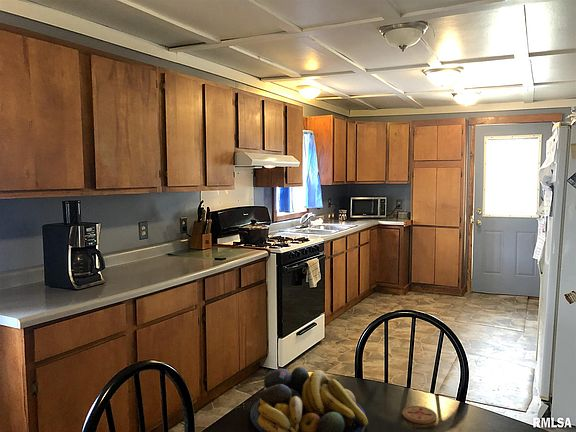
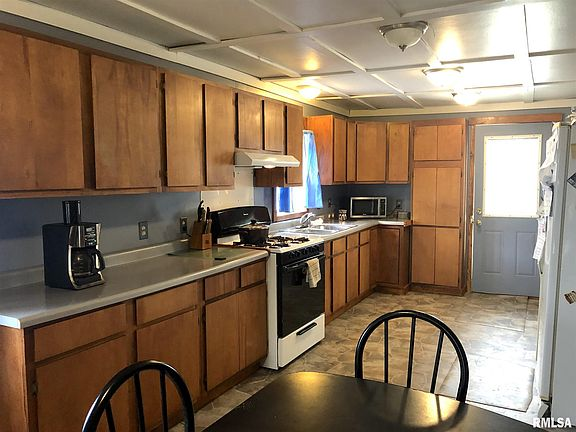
- fruit bowl (308, 395)
- coaster (419, 414)
